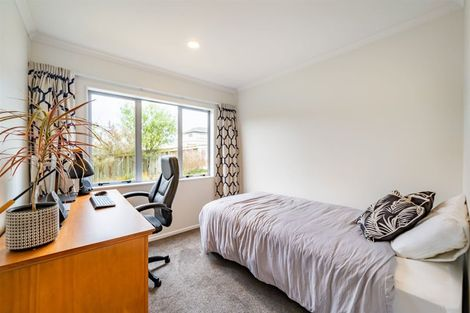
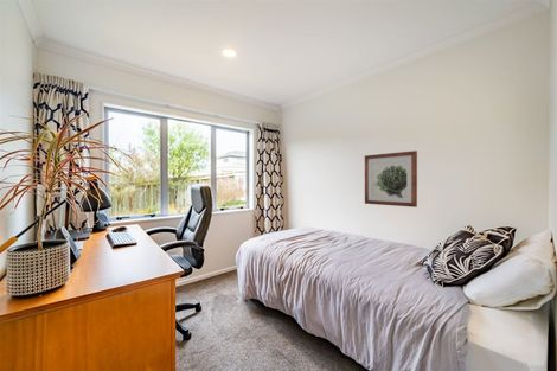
+ wall art (389, 179)
